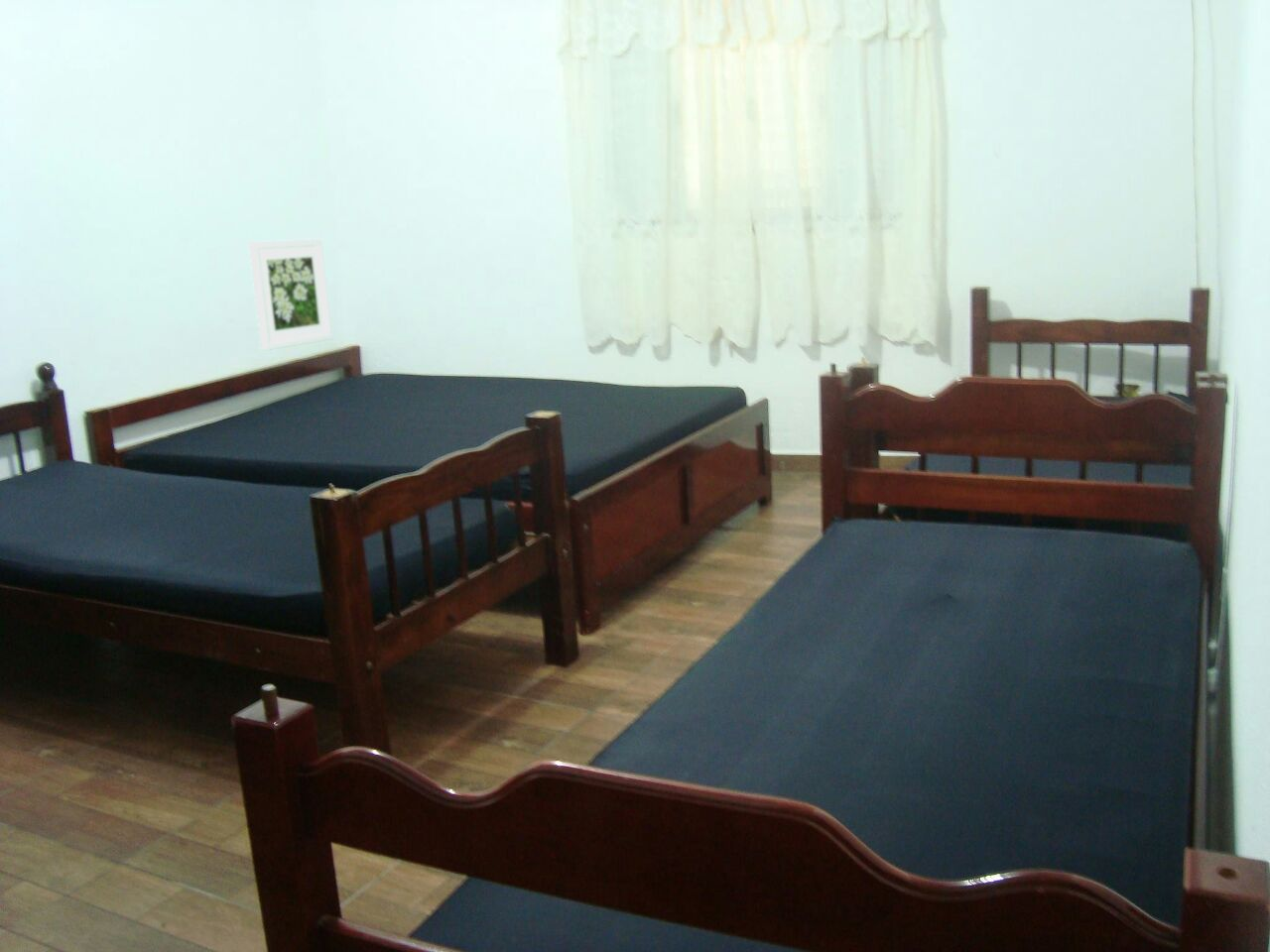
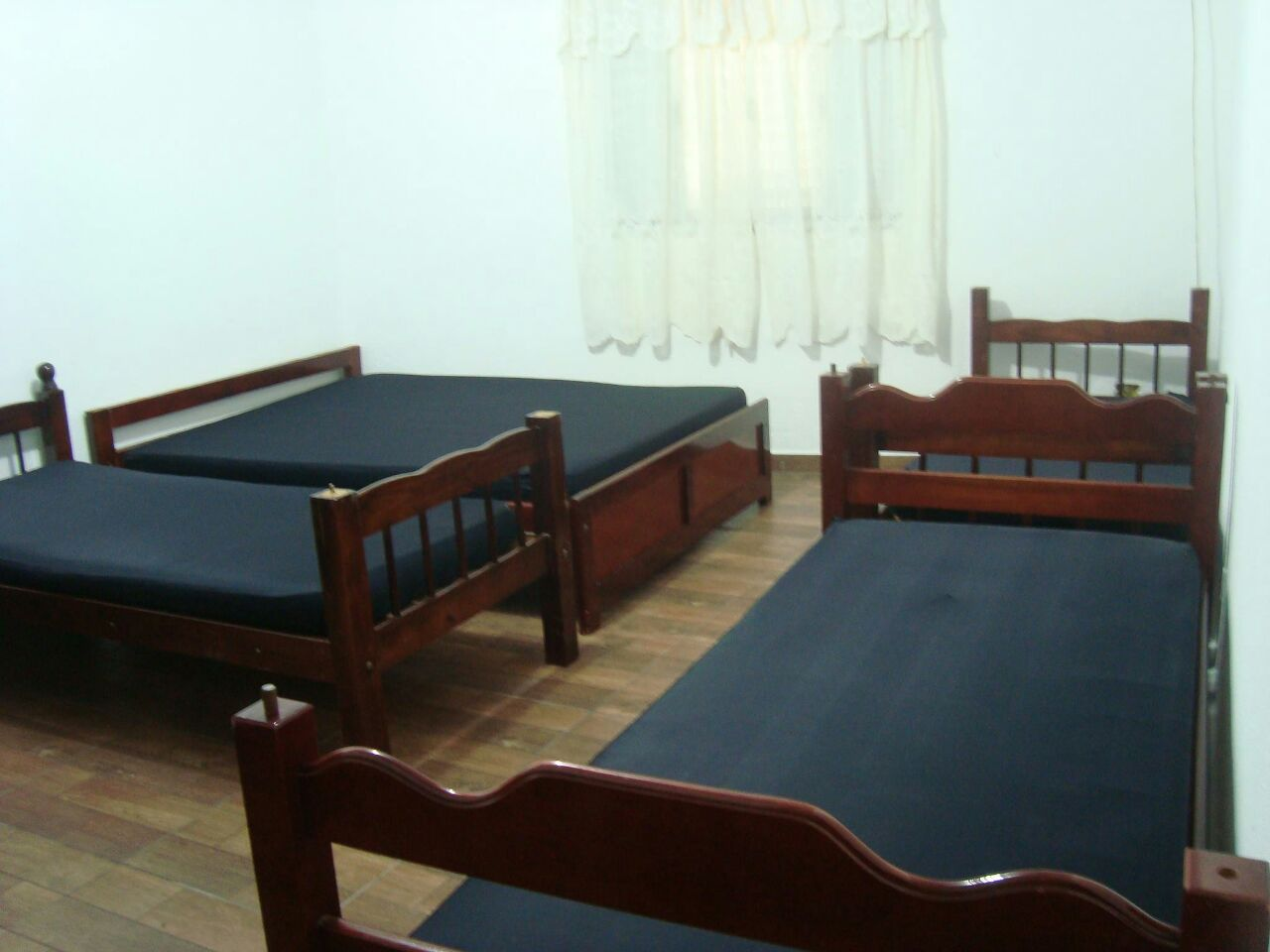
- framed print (293, 293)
